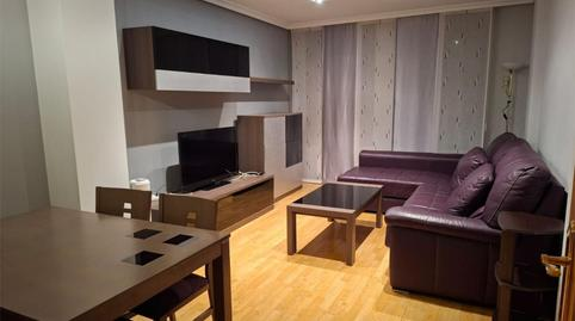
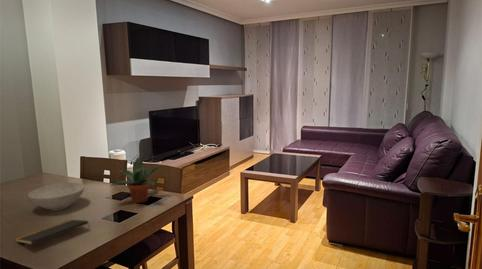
+ notepad (53, 230)
+ bowl (58, 198)
+ potted plant (138, 180)
